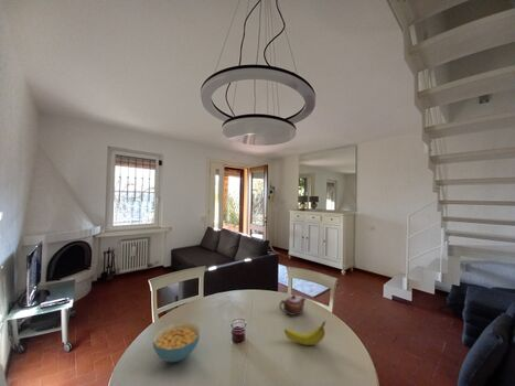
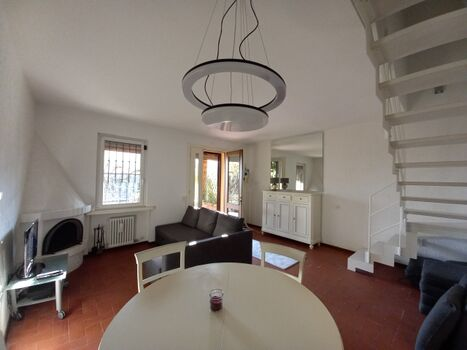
- teapot (292, 302)
- cereal bowl (176, 345)
- fruit (304, 333)
